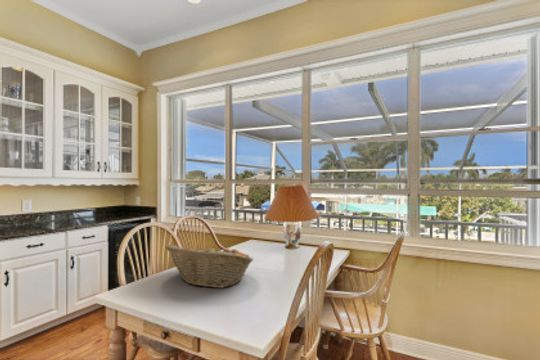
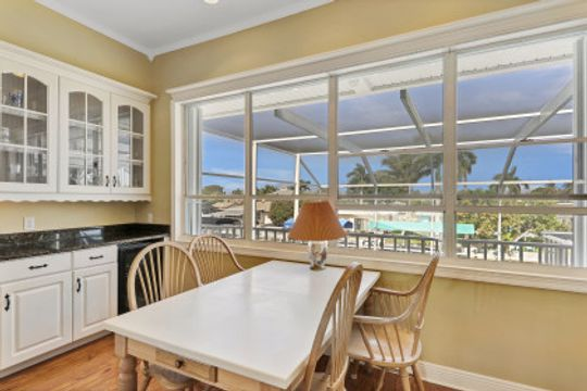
- fruit basket (209, 260)
